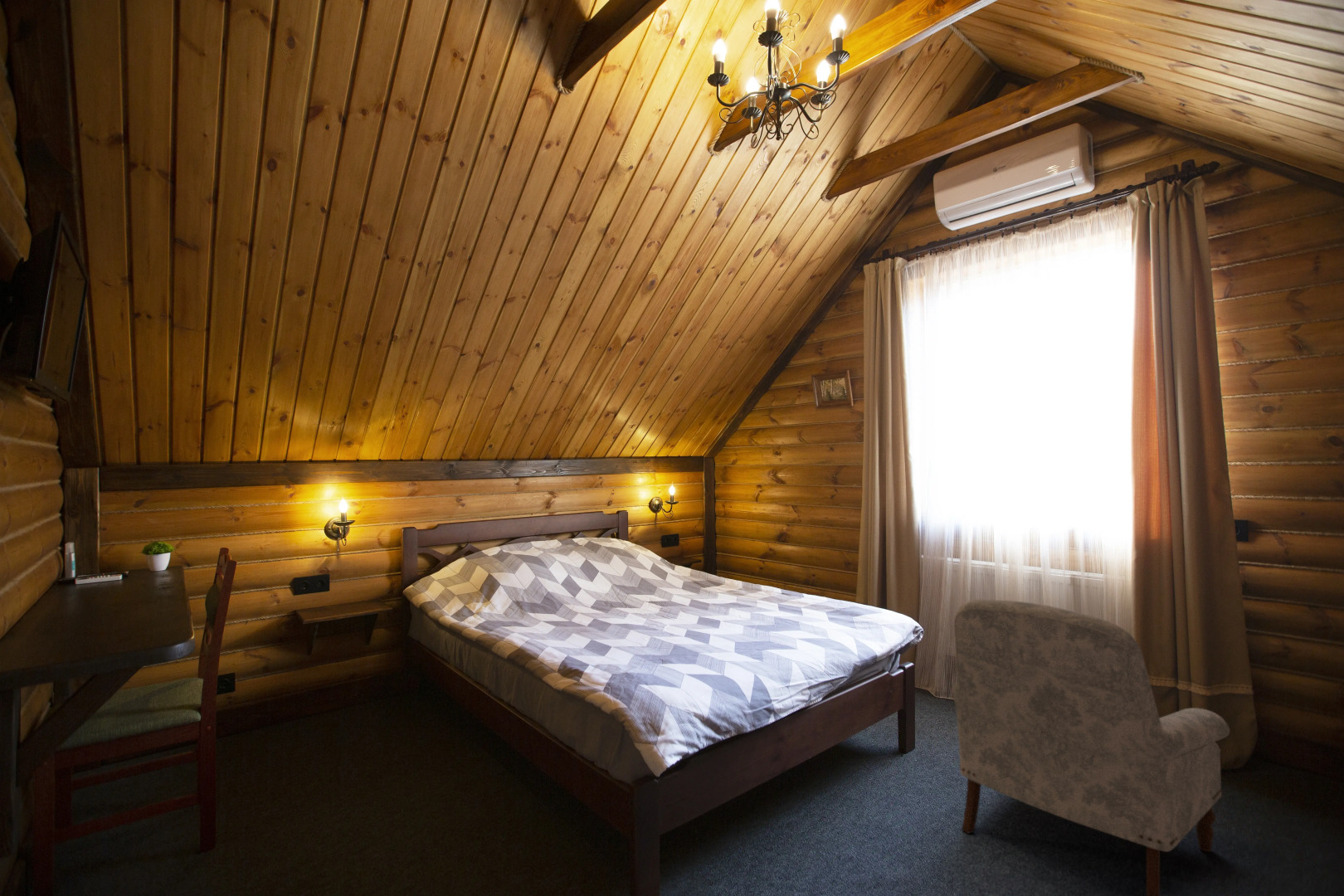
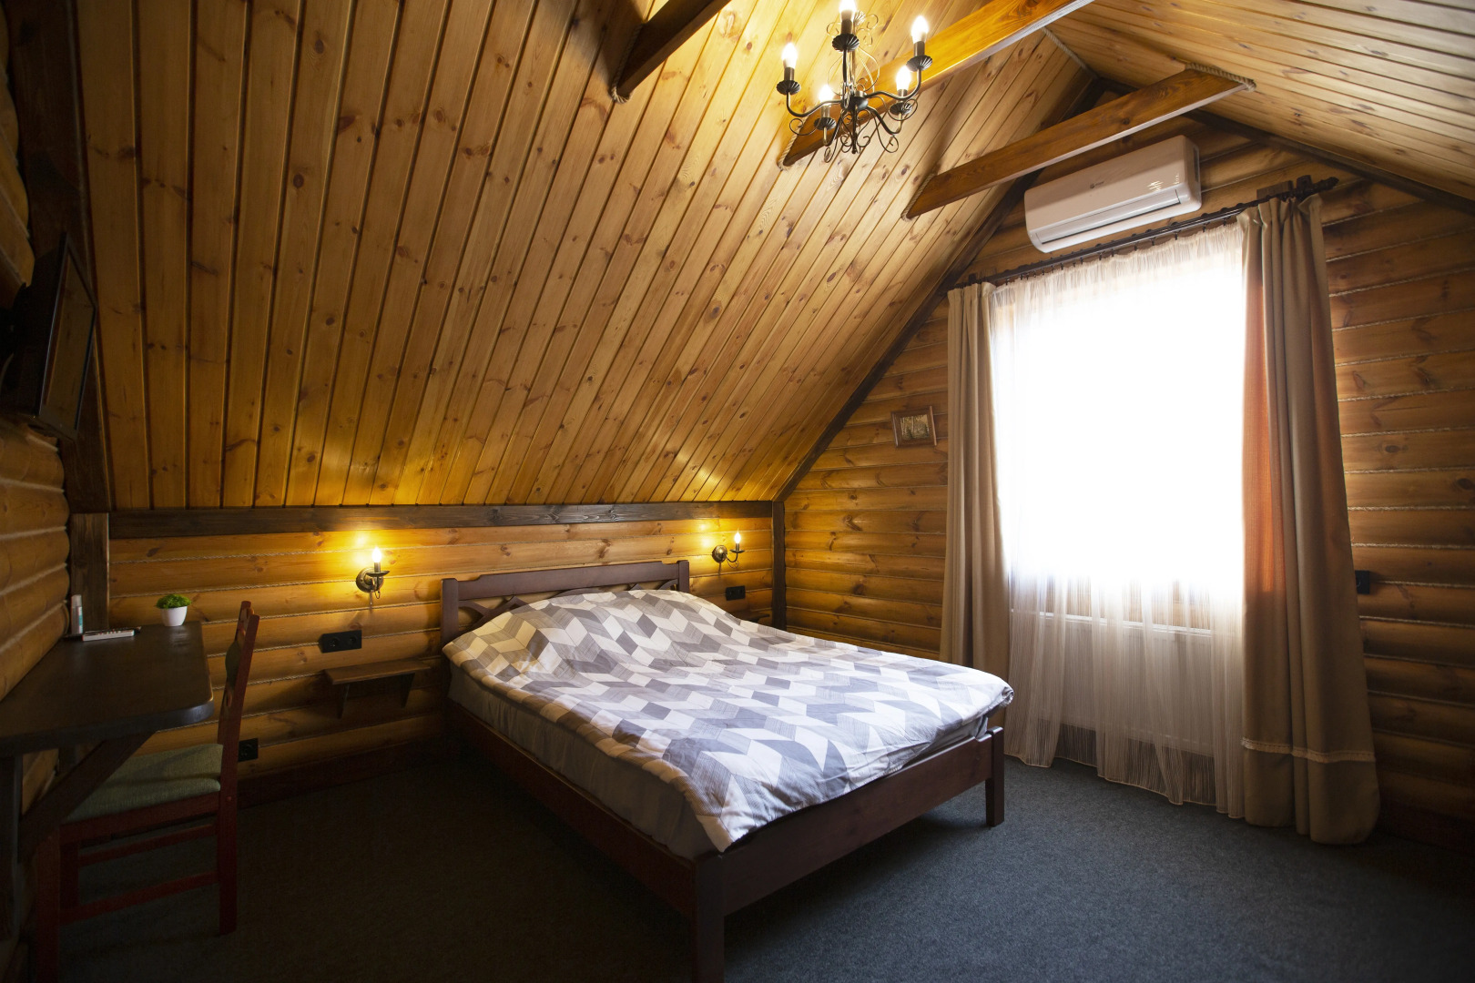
- armchair (1073, 717)
